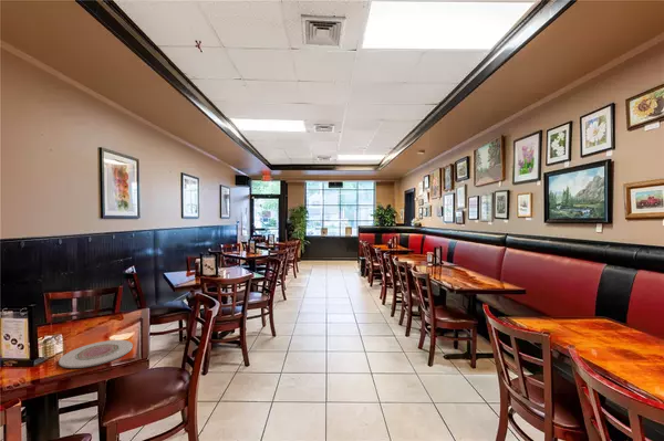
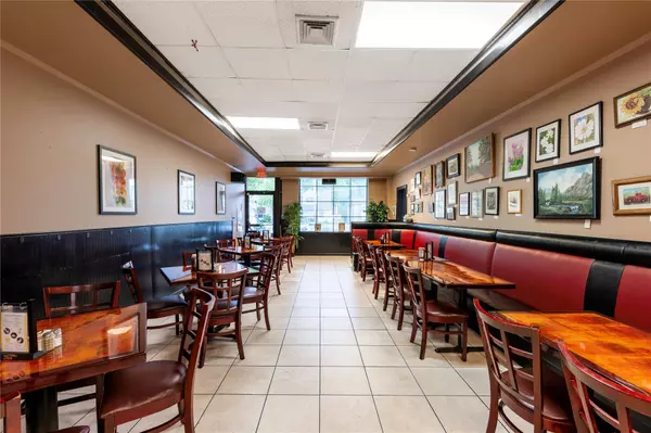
- plate (97, 351)
